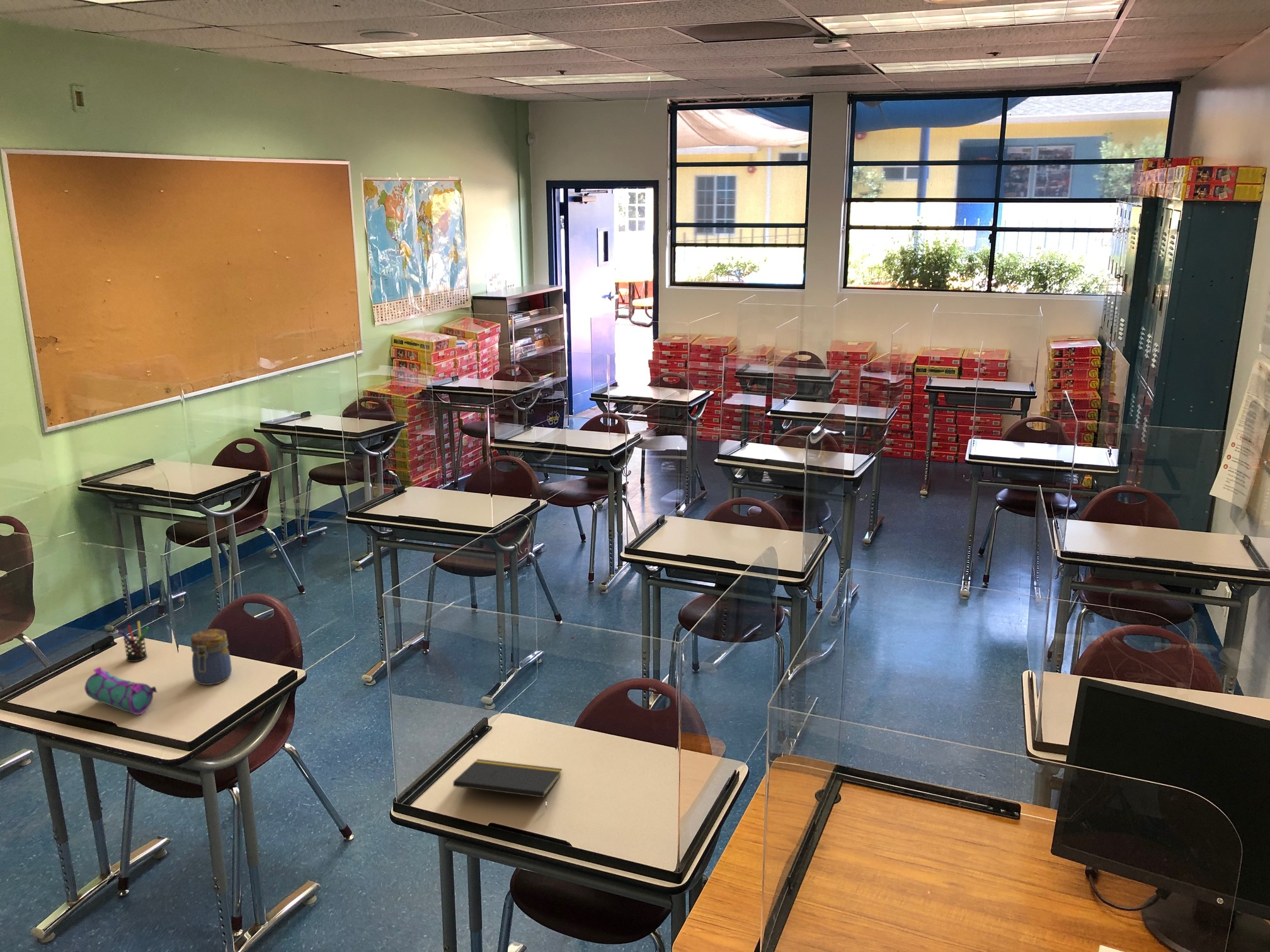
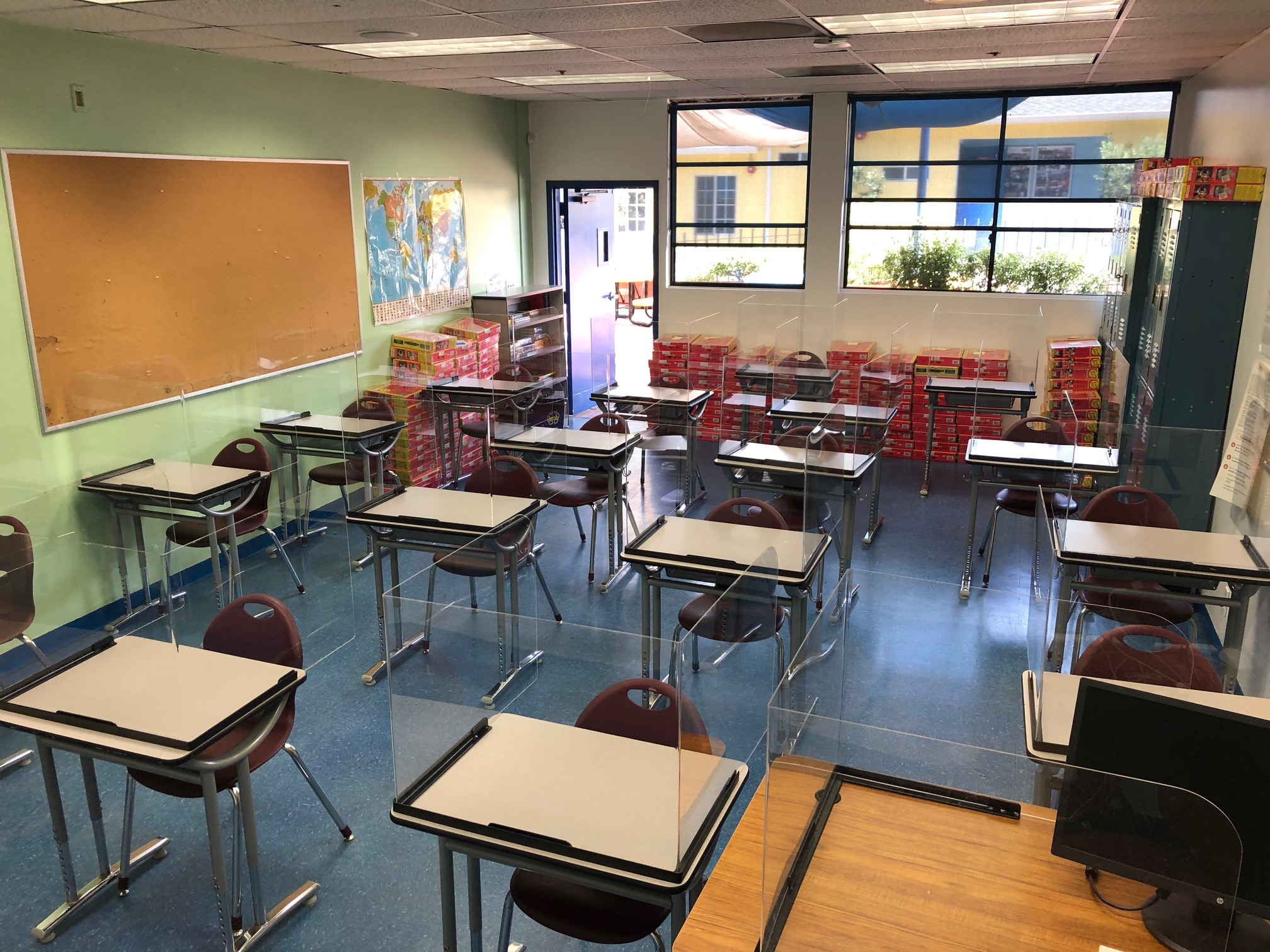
- notepad (509, 777)
- pen holder (136, 640)
- pencil case (120, 691)
- jar (210, 657)
